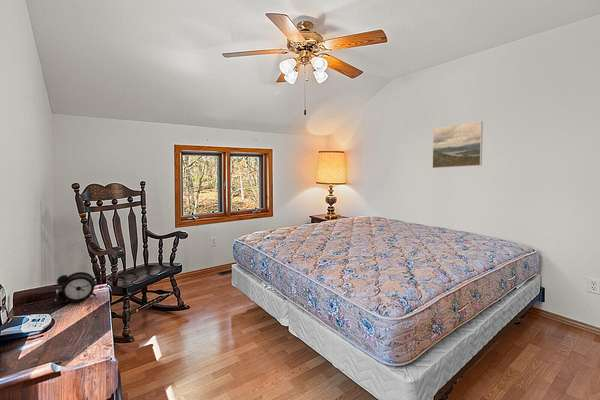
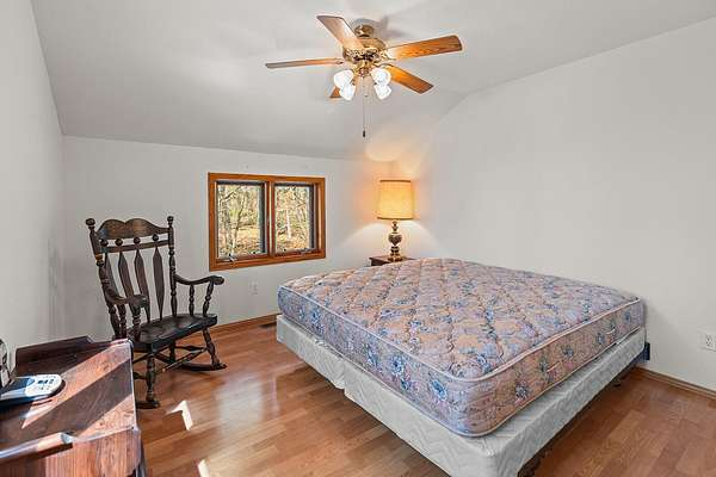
- alarm clock (76, 286)
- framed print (455, 146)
